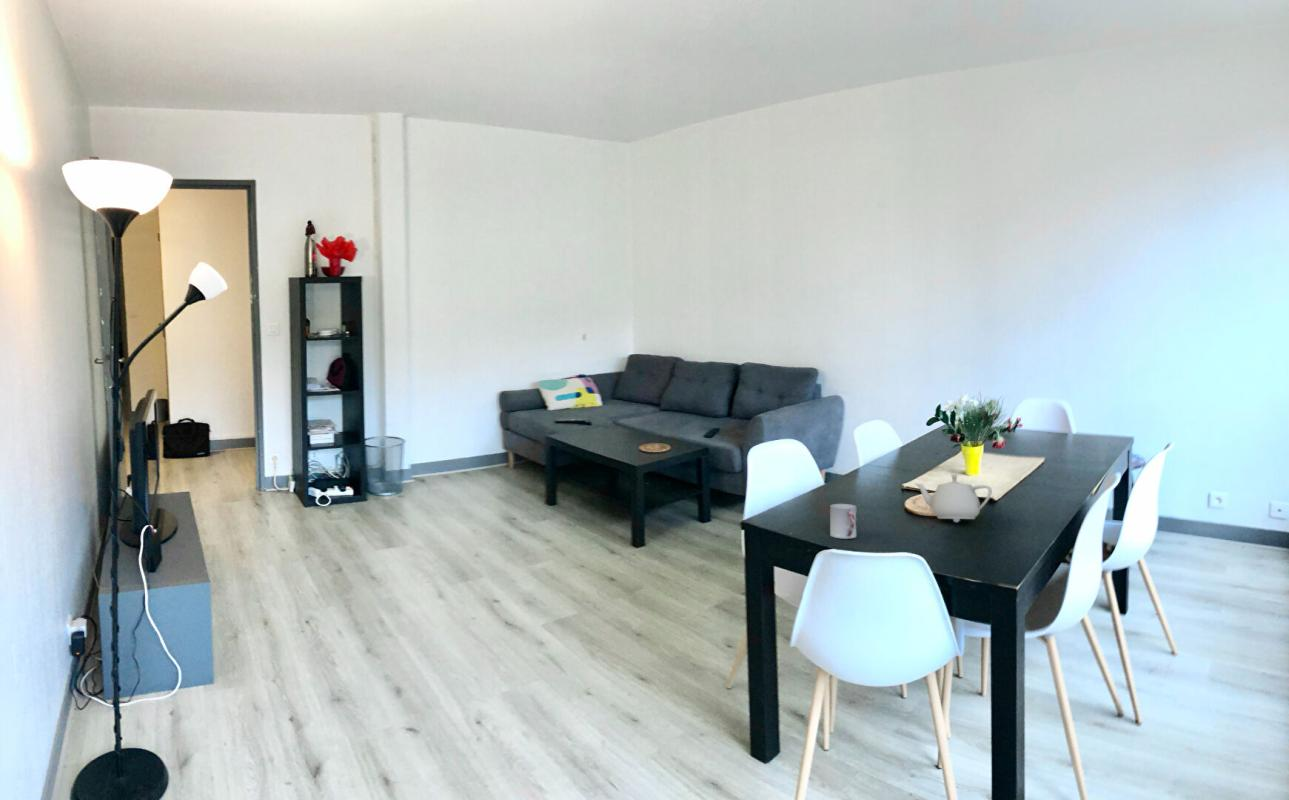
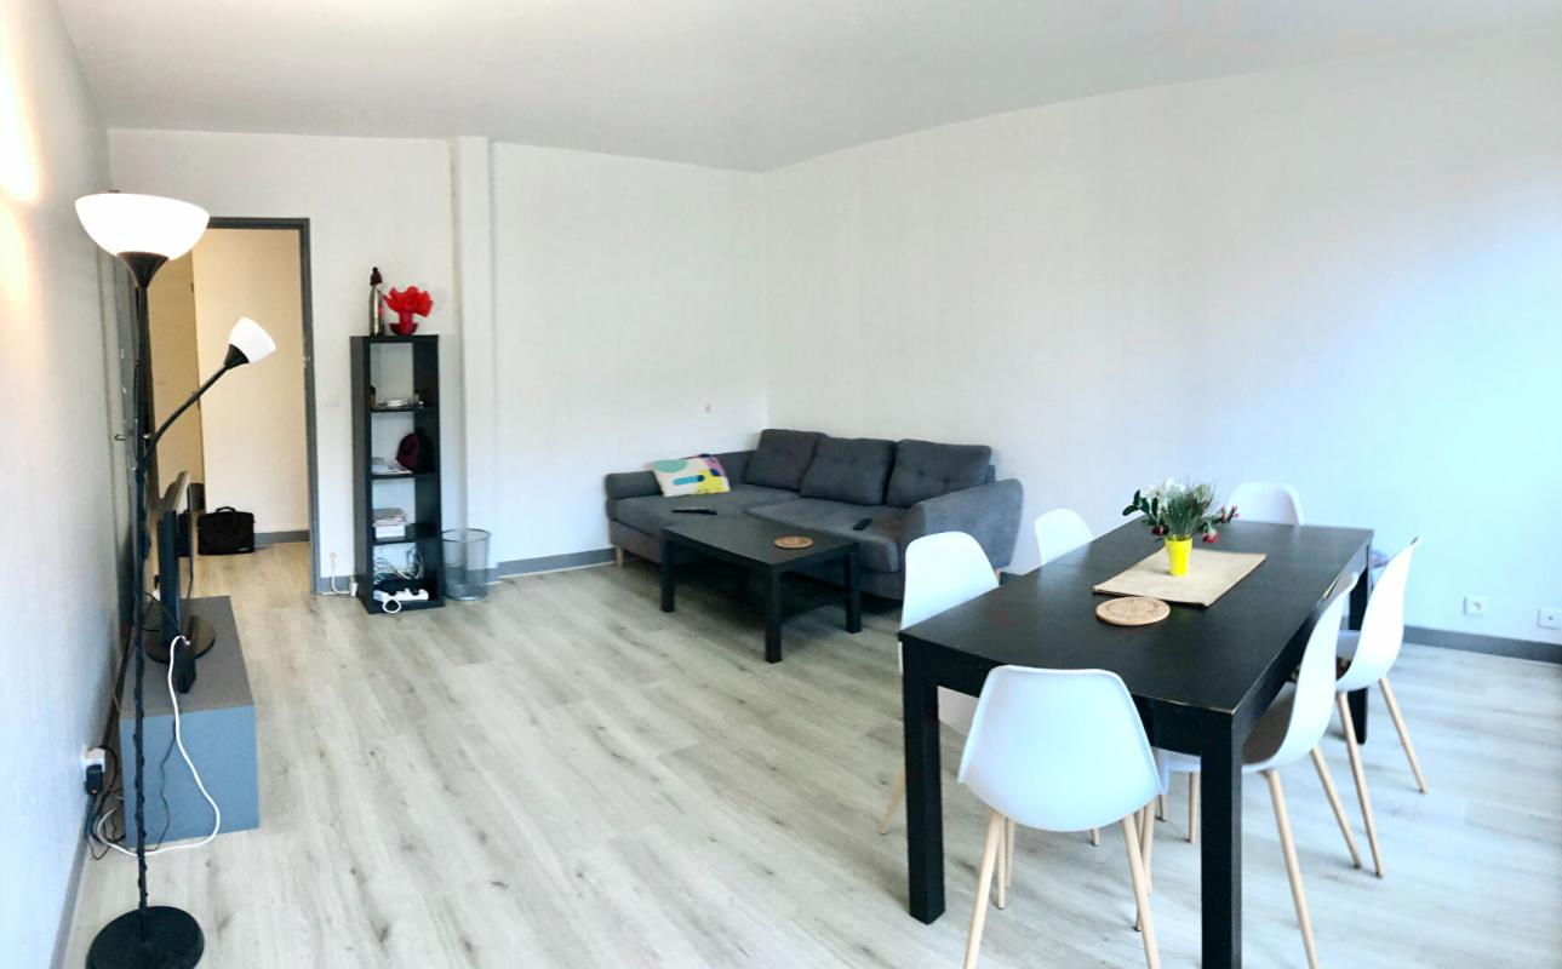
- cup (845, 522)
- teapot (950, 497)
